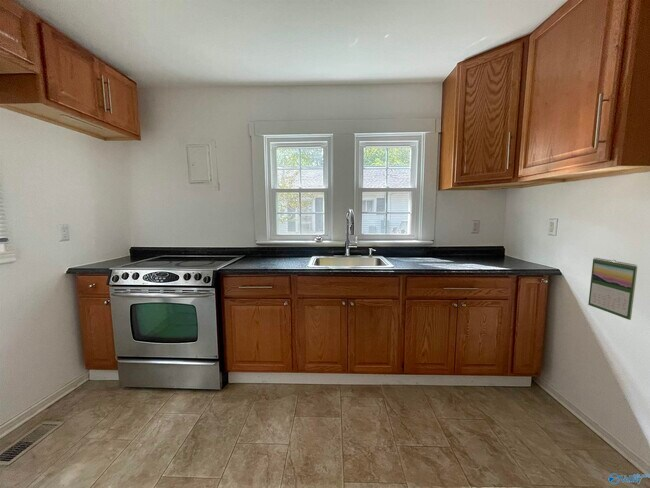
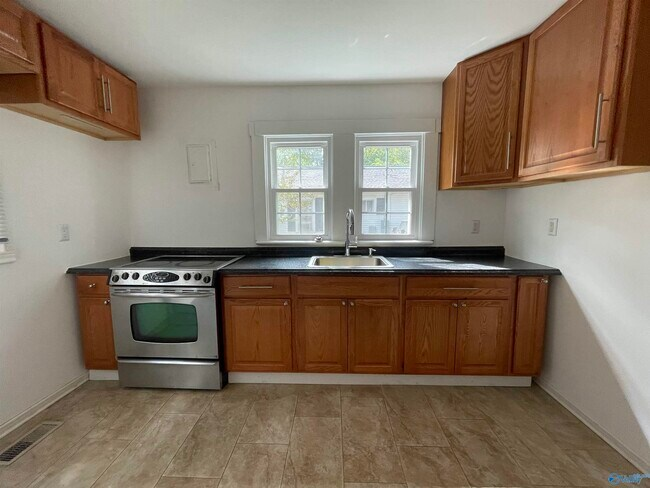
- calendar (610, 286)
